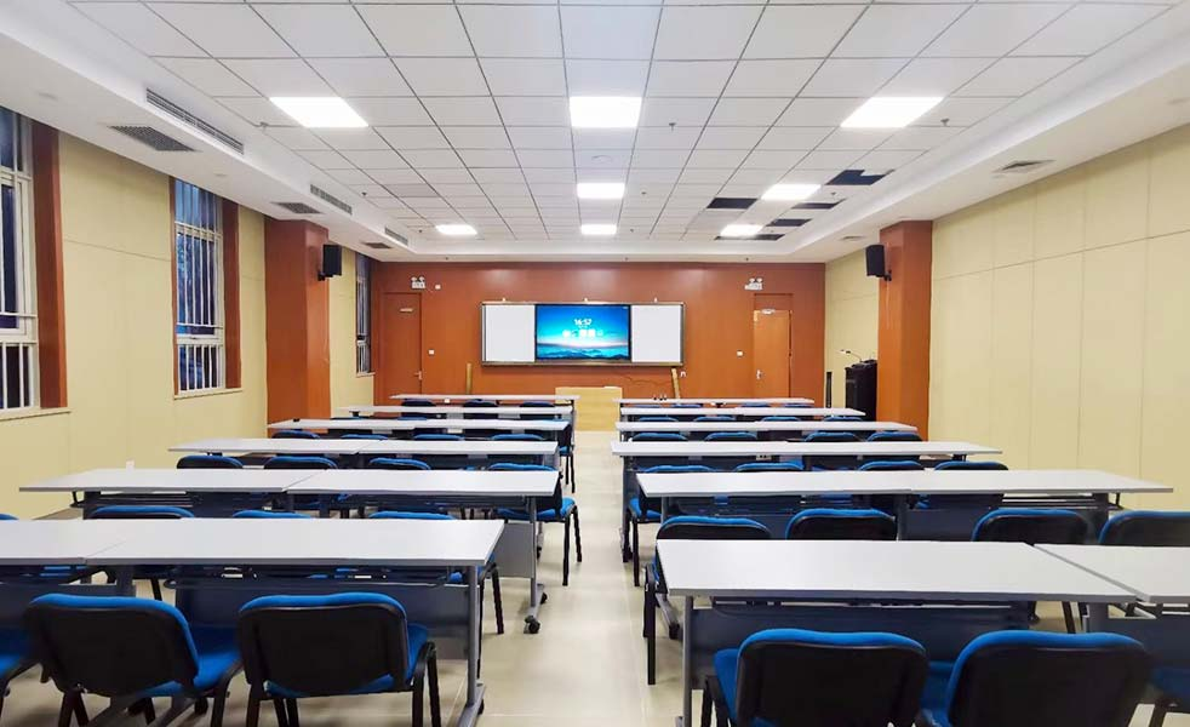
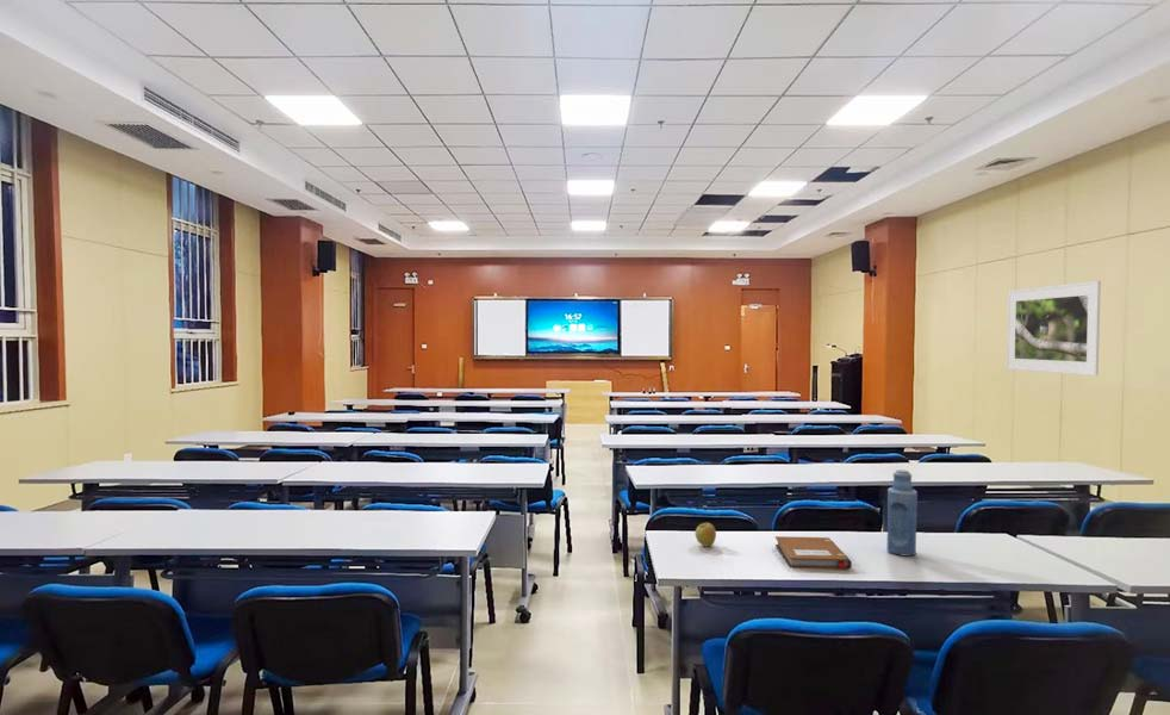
+ bottle (902, 511)
+ apple (705, 534)
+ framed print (1048, 329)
+ notebook (811, 552)
